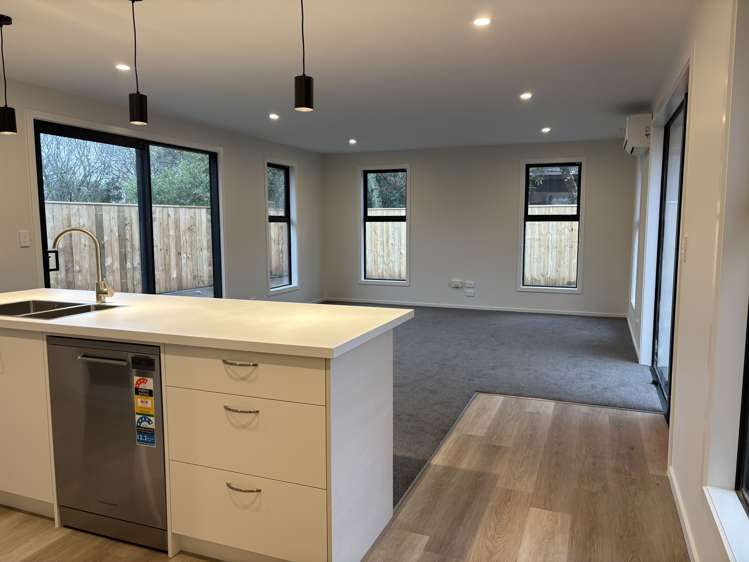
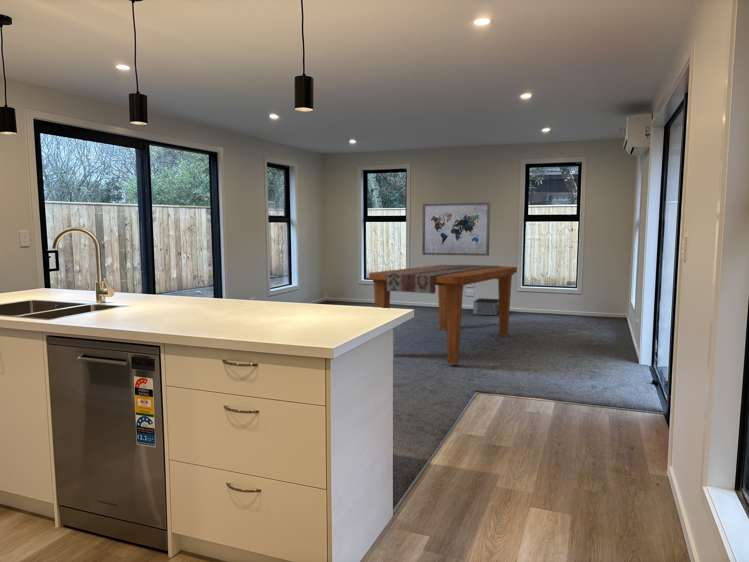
+ dining table (448, 306)
+ wall art (455, 229)
+ storage bin (487, 306)
